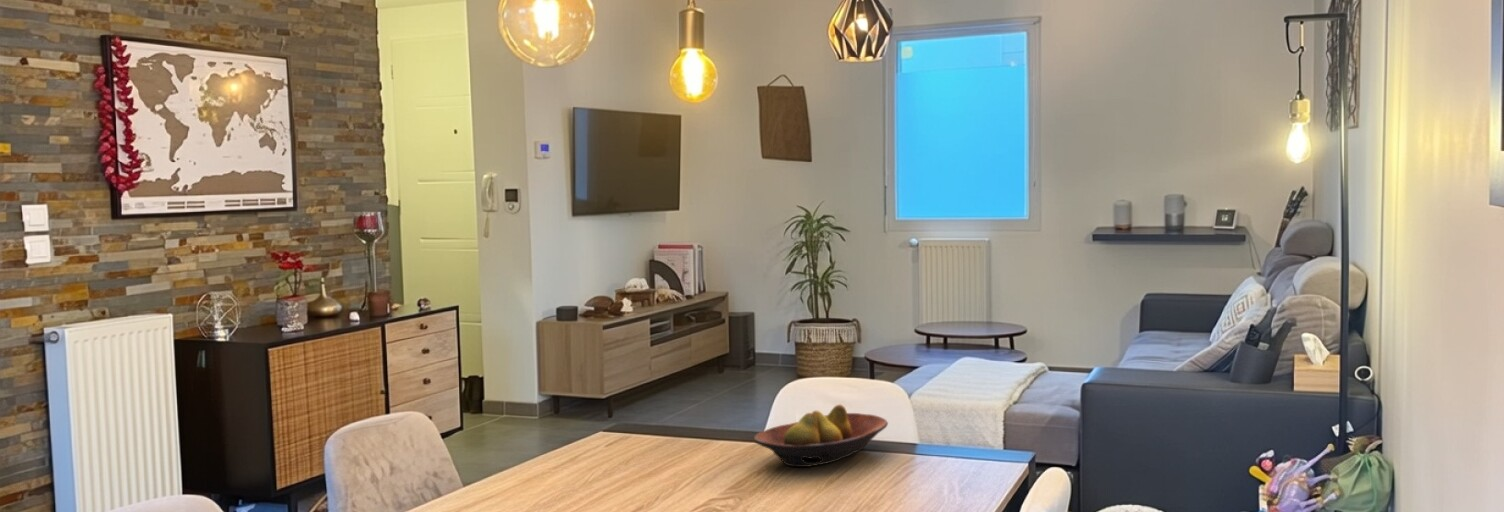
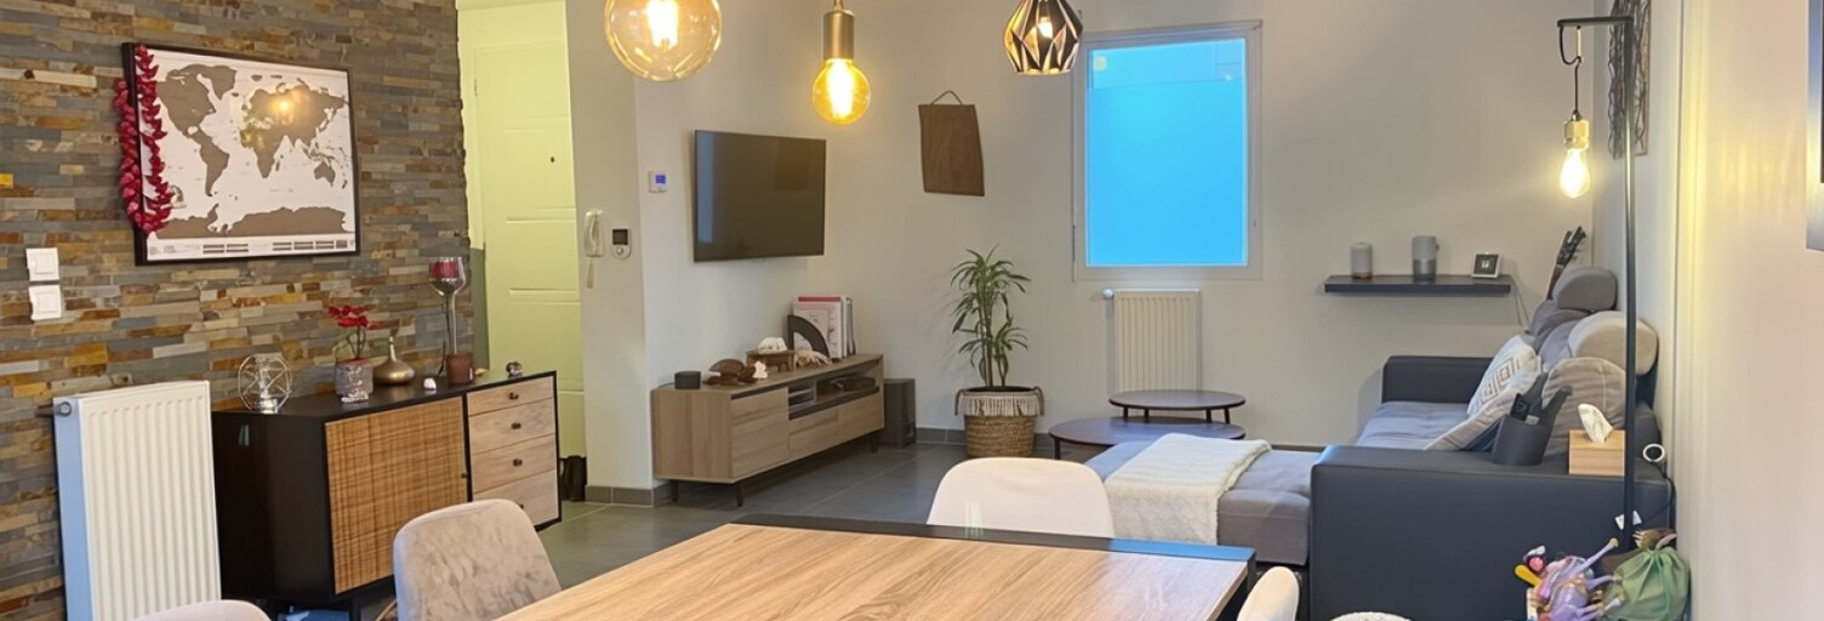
- fruit bowl (823, 431)
